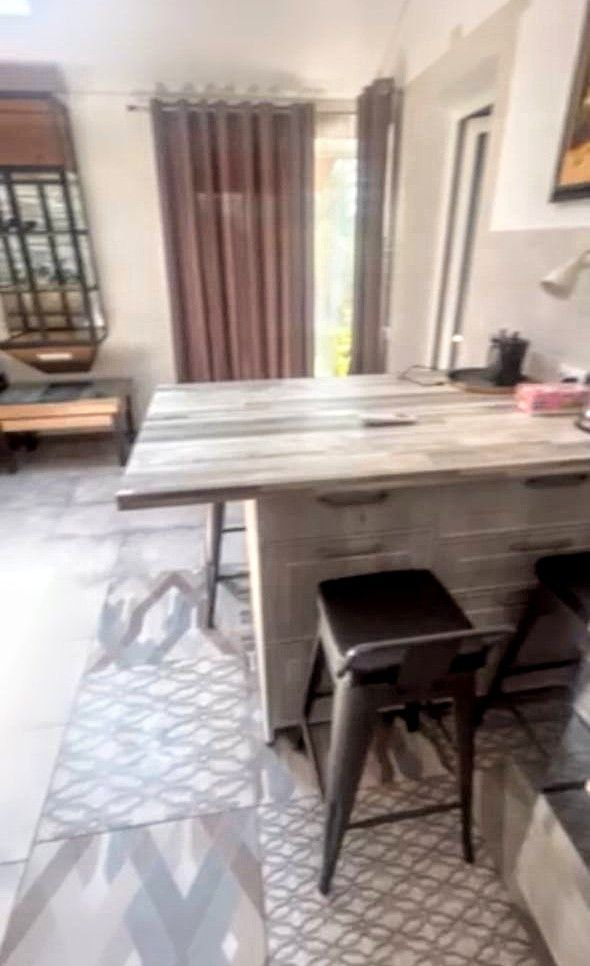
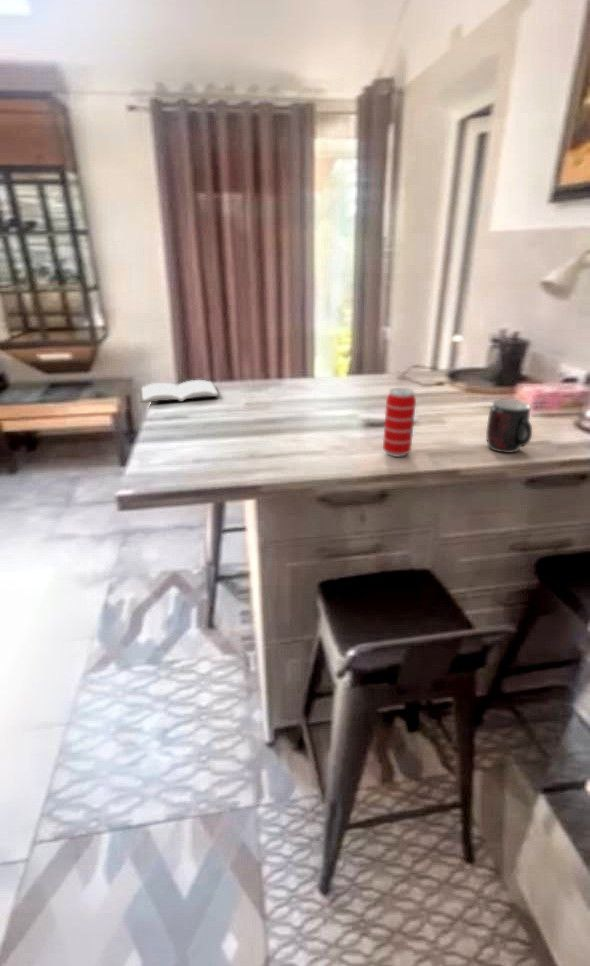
+ book (178, 391)
+ beverage can (399, 422)
+ mug (511, 428)
